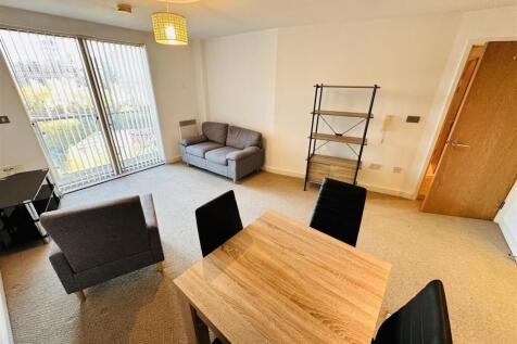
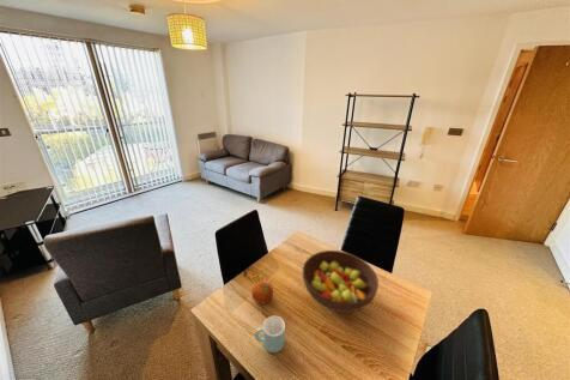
+ mug (269, 334)
+ fruit bowl (336, 285)
+ fruit (262, 292)
